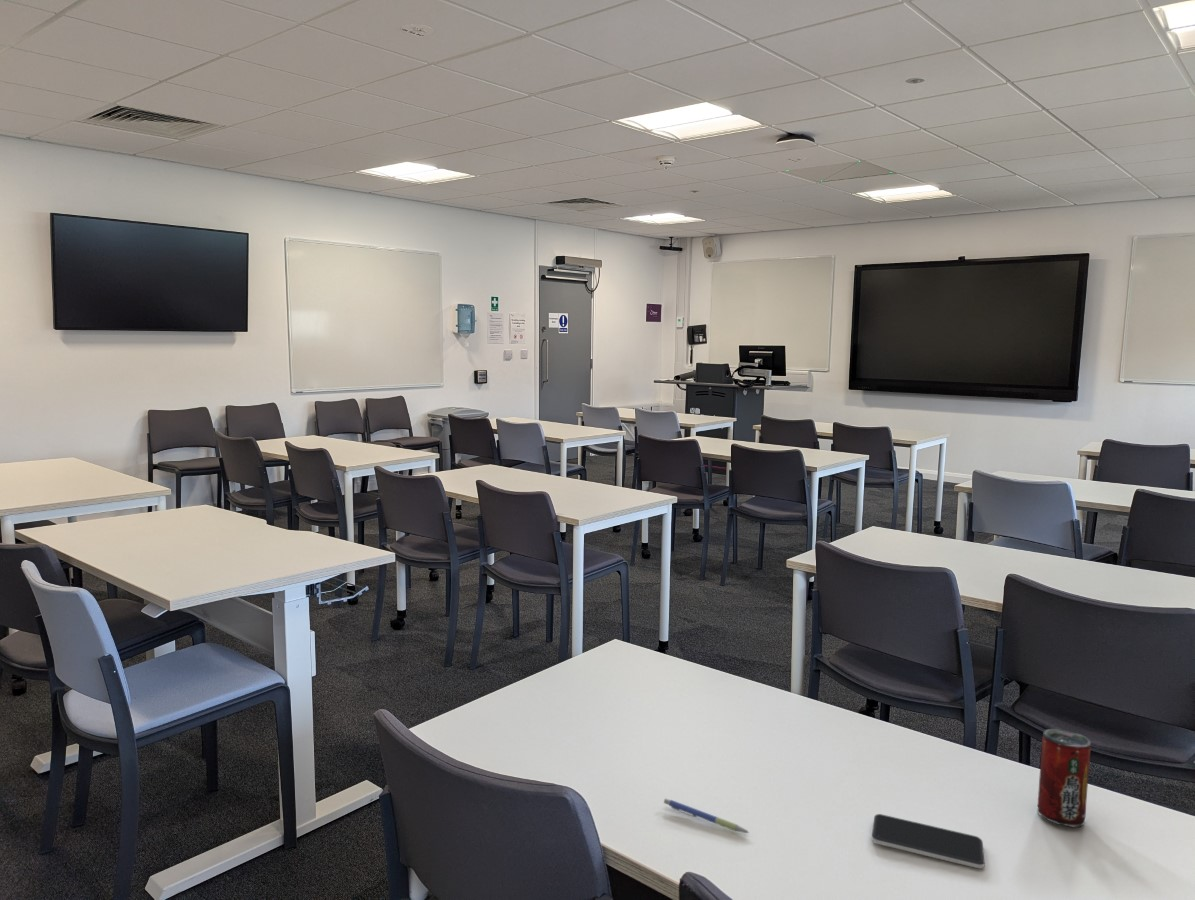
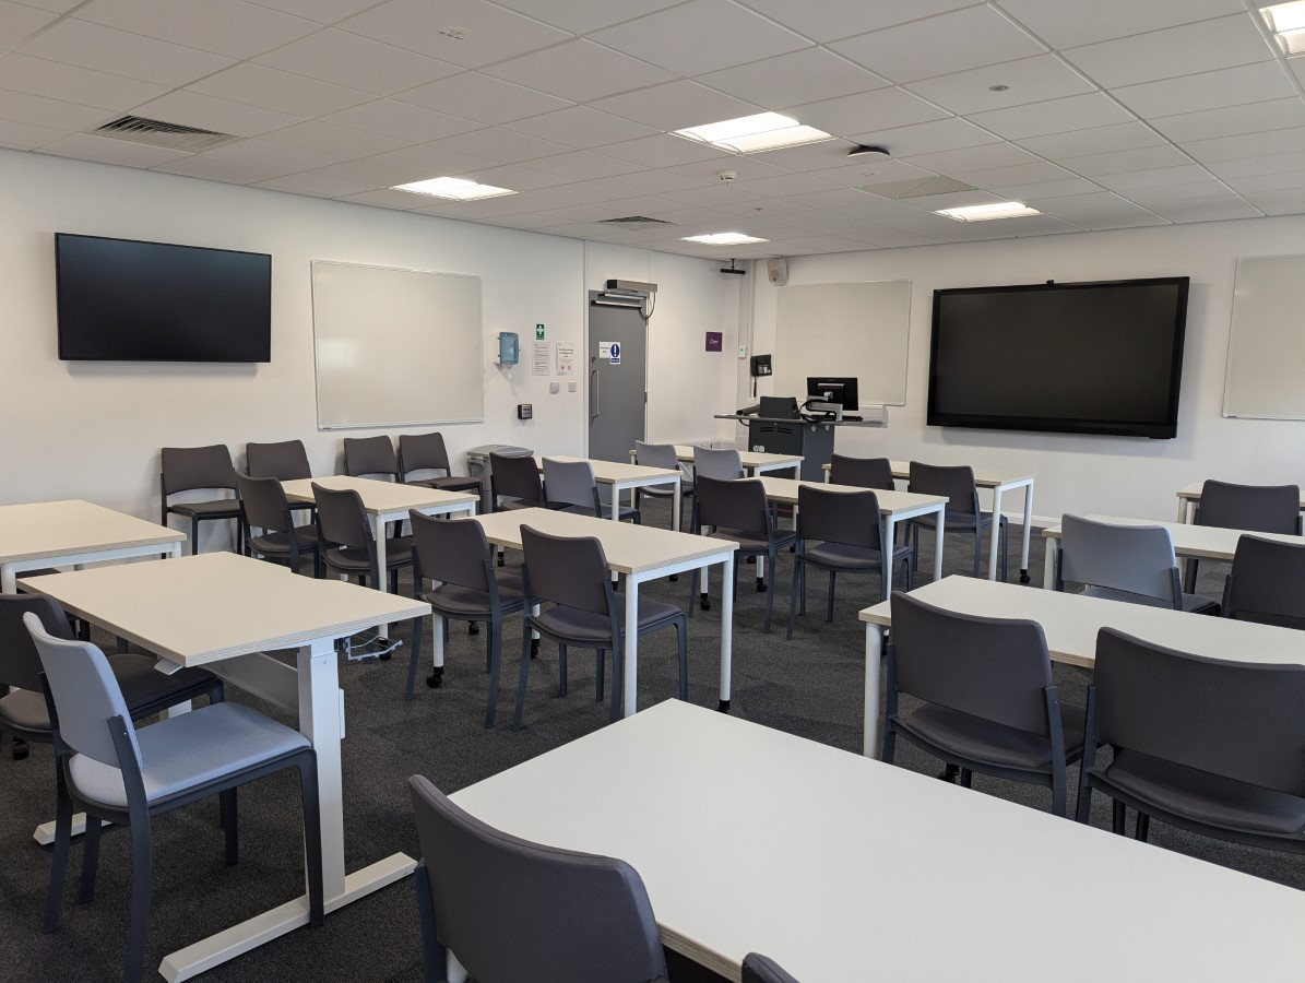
- smartphone (926, 839)
- pen (705, 816)
- beverage can (1063, 776)
